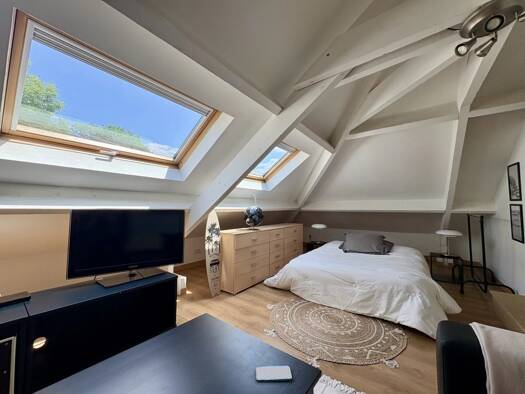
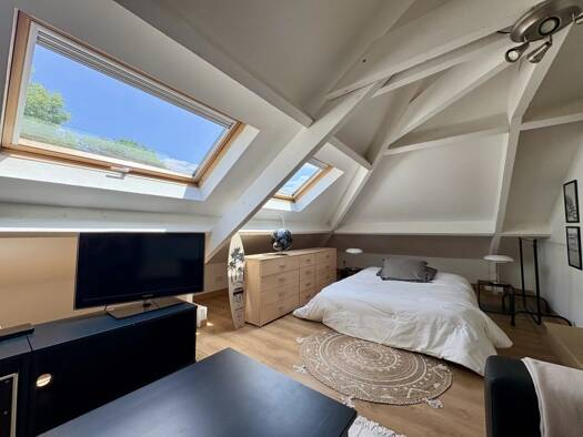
- smartphone (273, 373)
